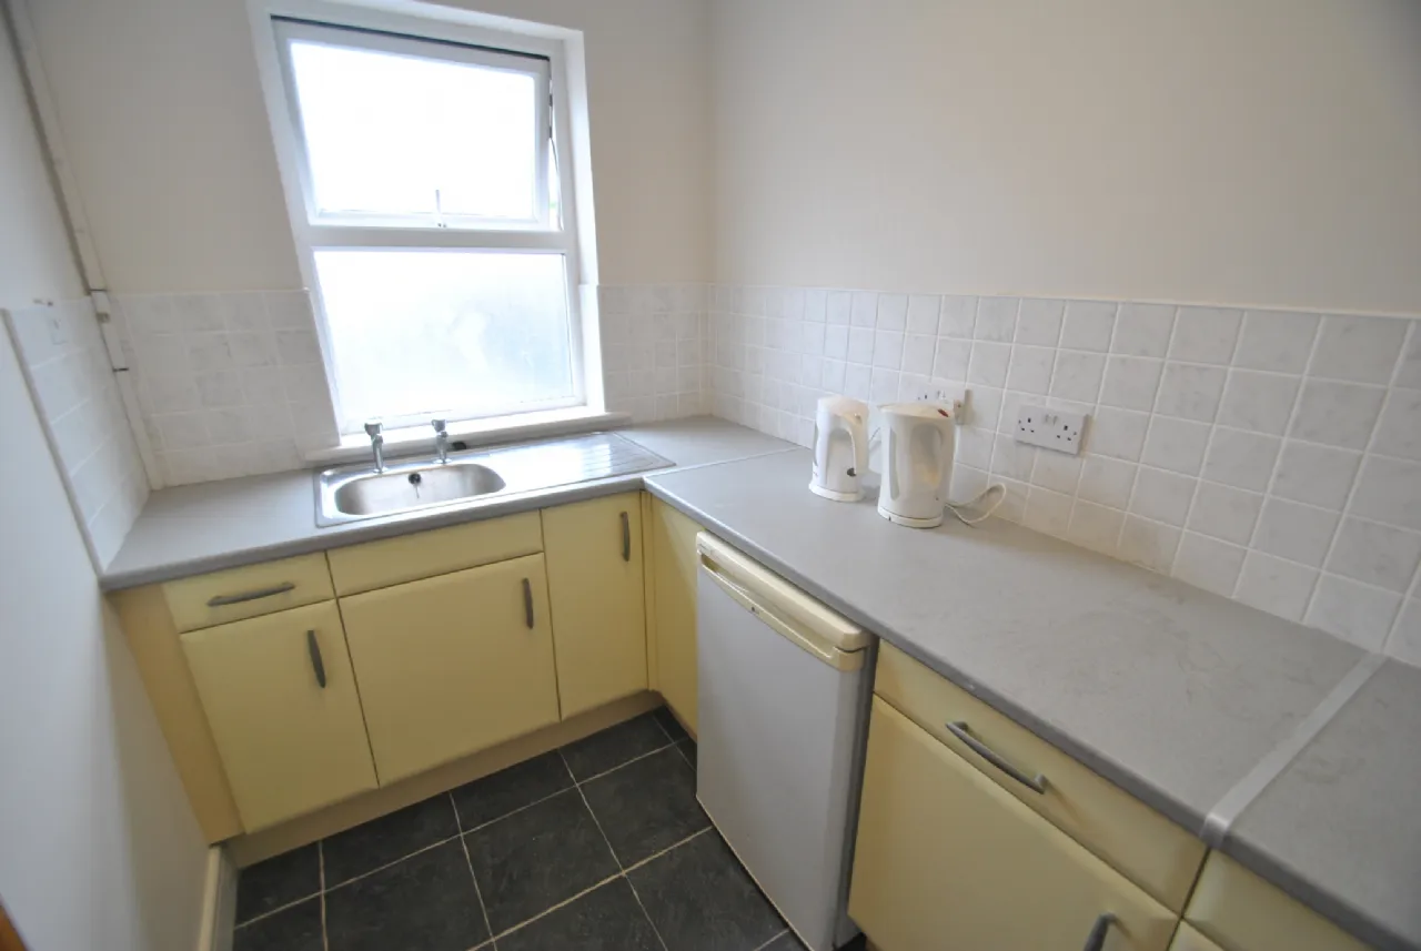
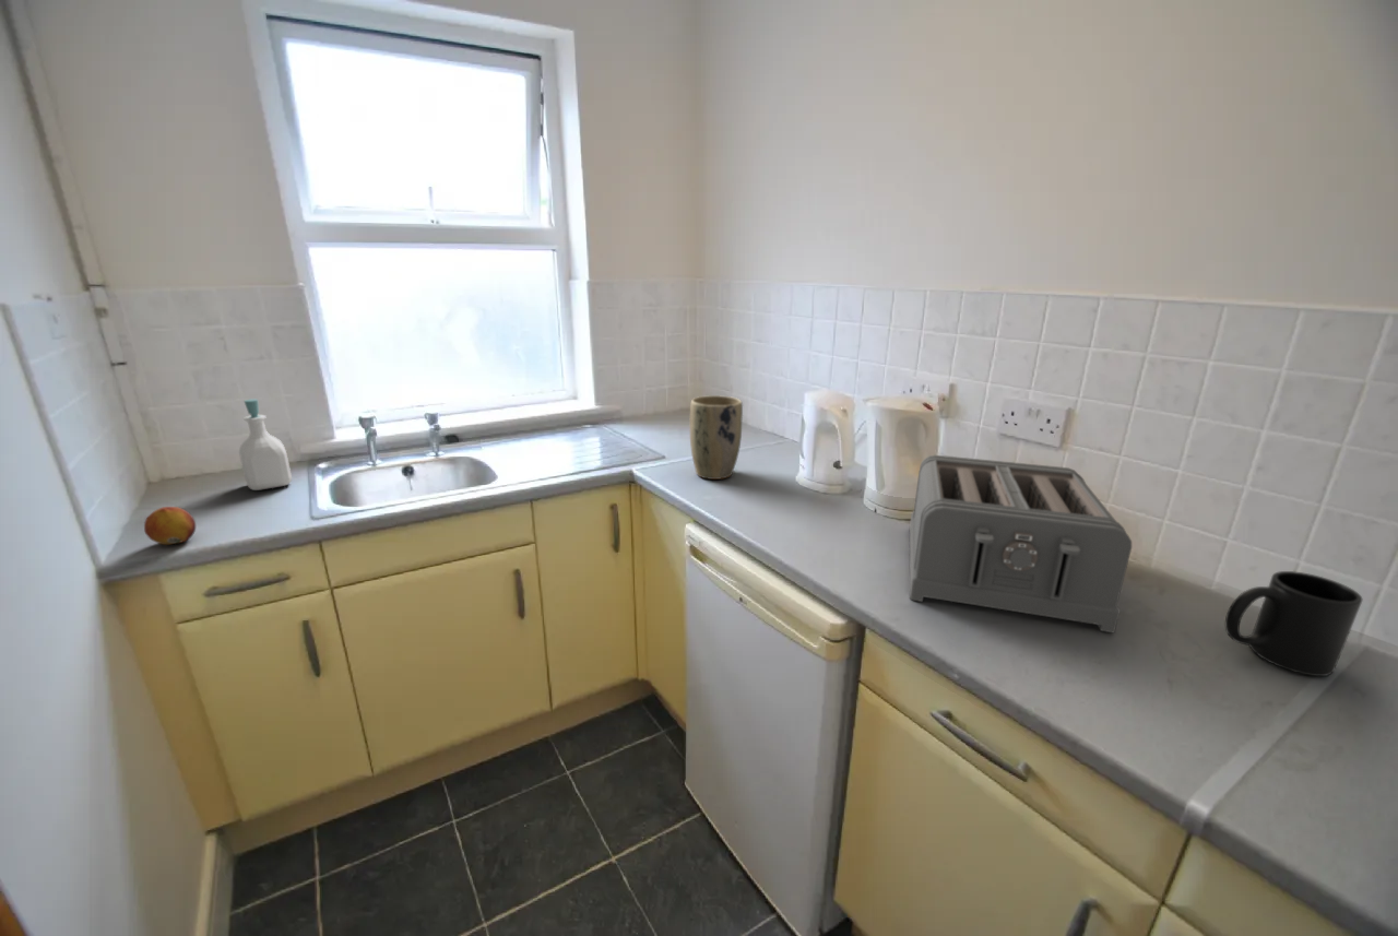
+ toaster (1005, 533)
+ plant pot (715, 437)
+ mug (1288, 621)
+ fruit (169, 524)
+ soap bottle (260, 442)
